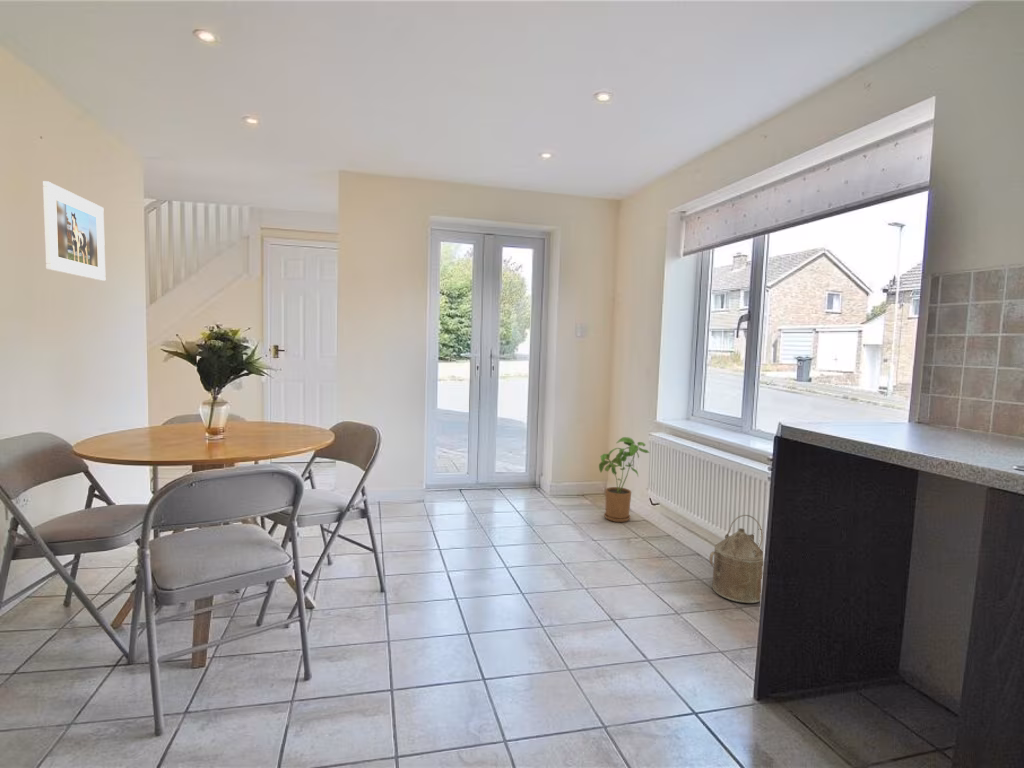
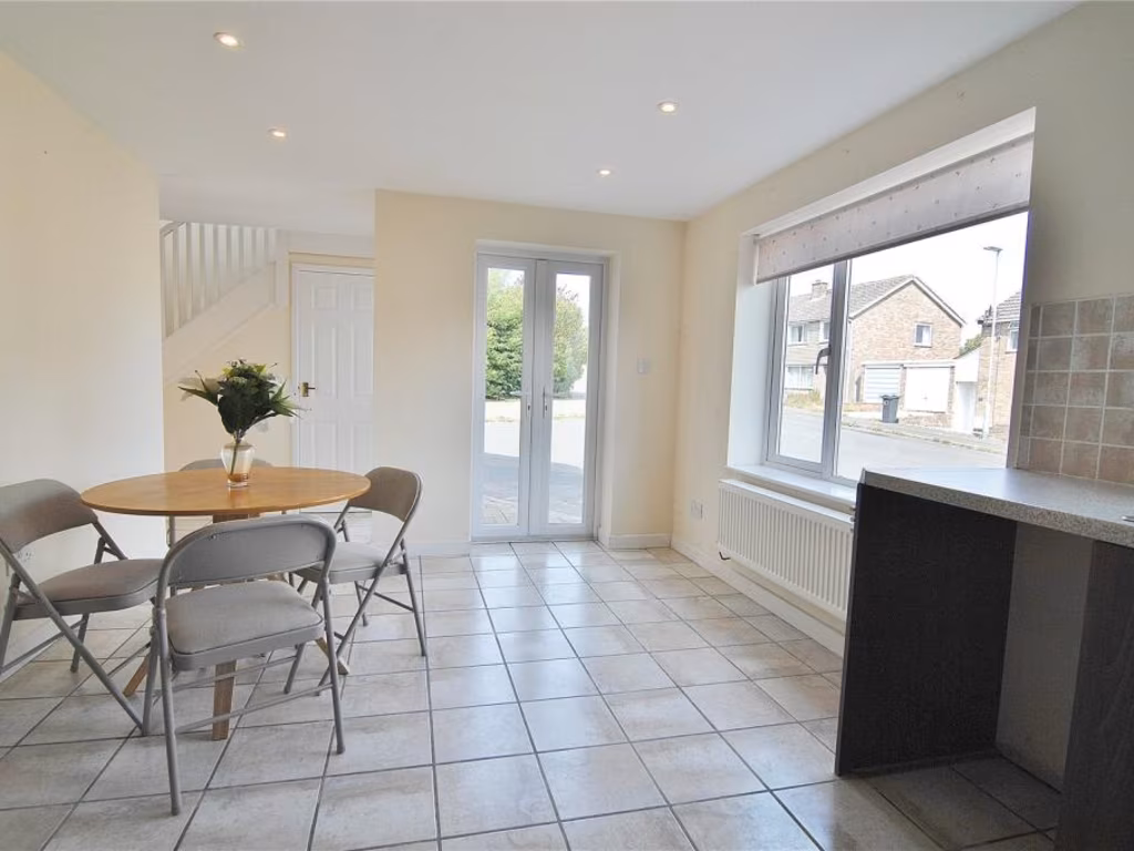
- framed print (77, 235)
- house plant (616, 478)
- watering can (737, 554)
